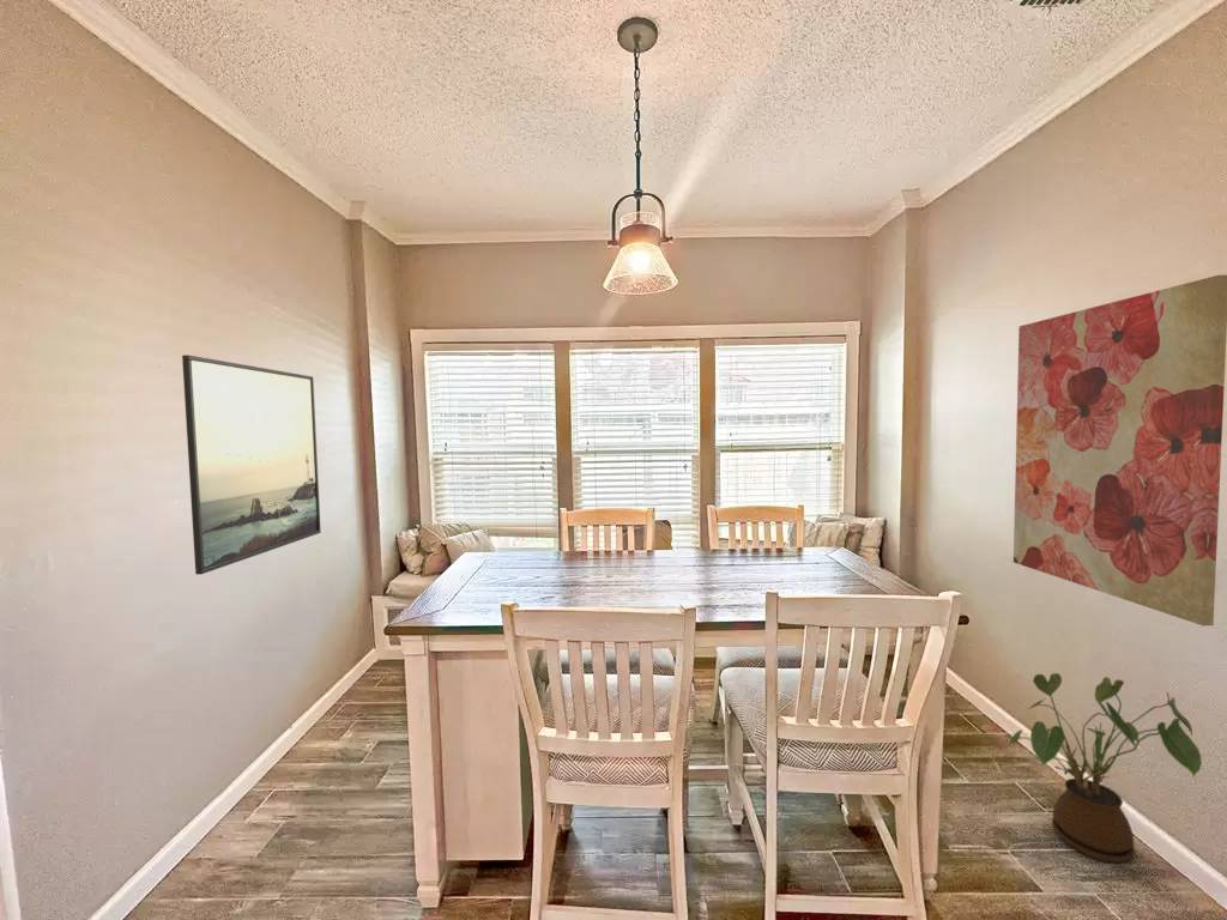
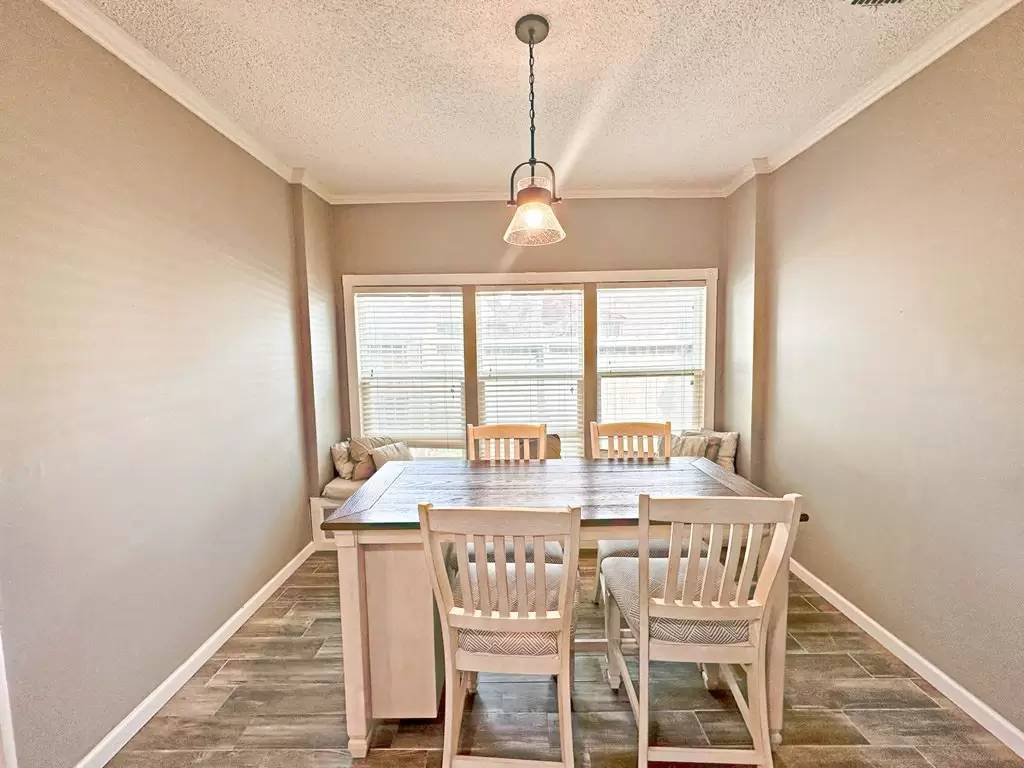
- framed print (264, 459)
- house plant (1094, 767)
- wall art (1098, 448)
